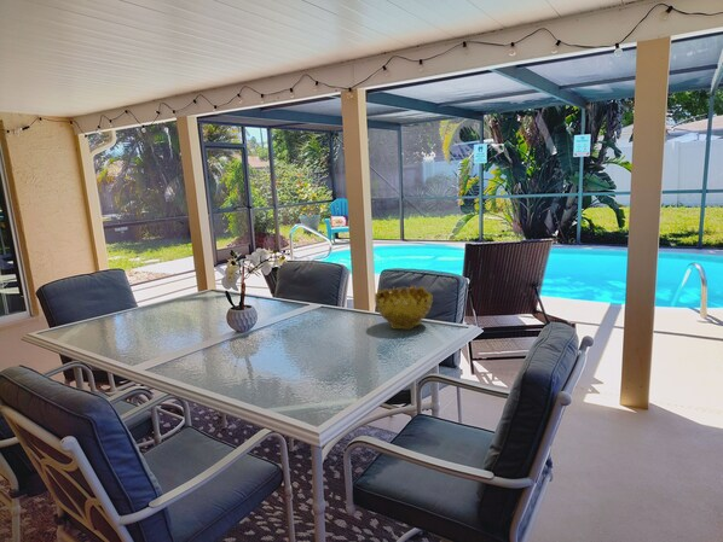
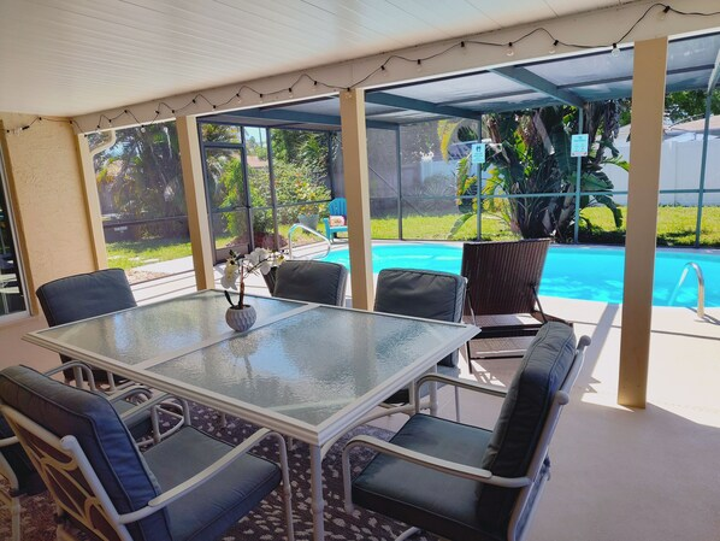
- decorative bowl (403, 308)
